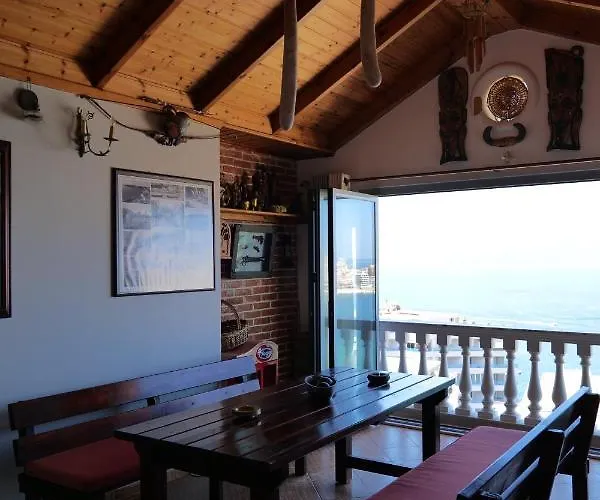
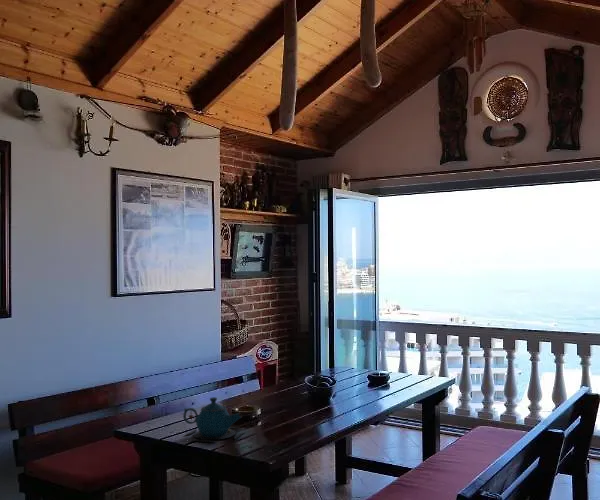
+ teapot (213, 415)
